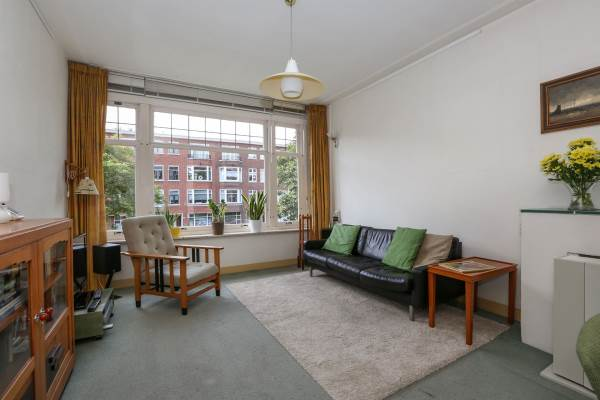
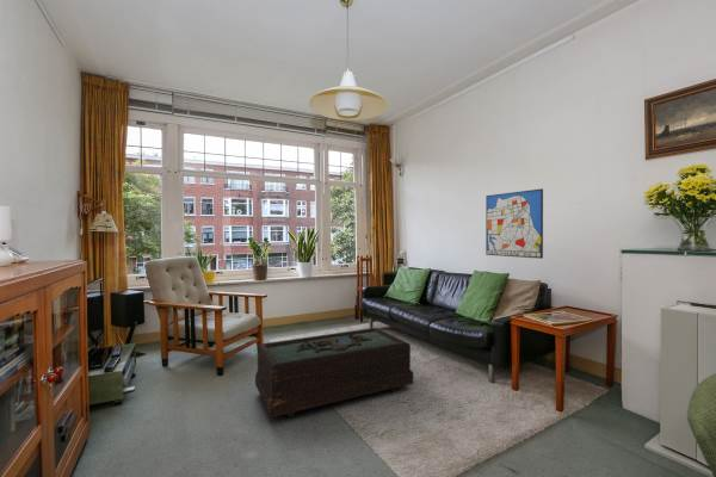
+ wall art (512, 224)
+ coffee table (334, 366)
